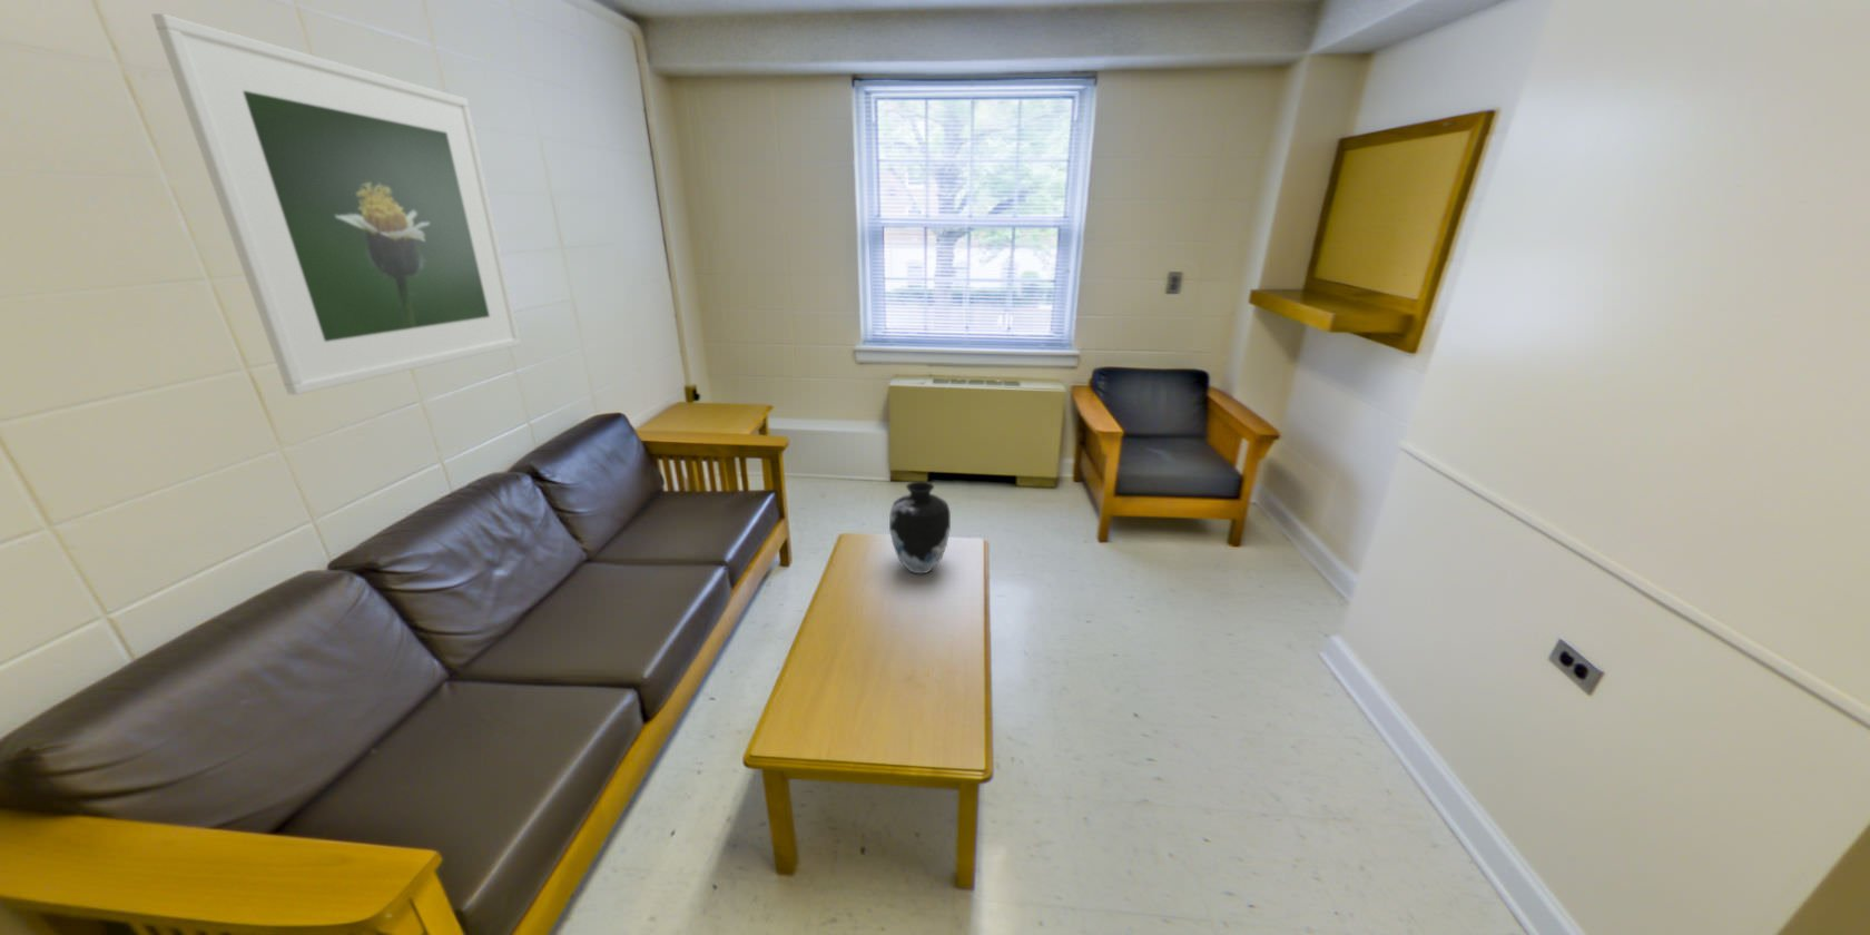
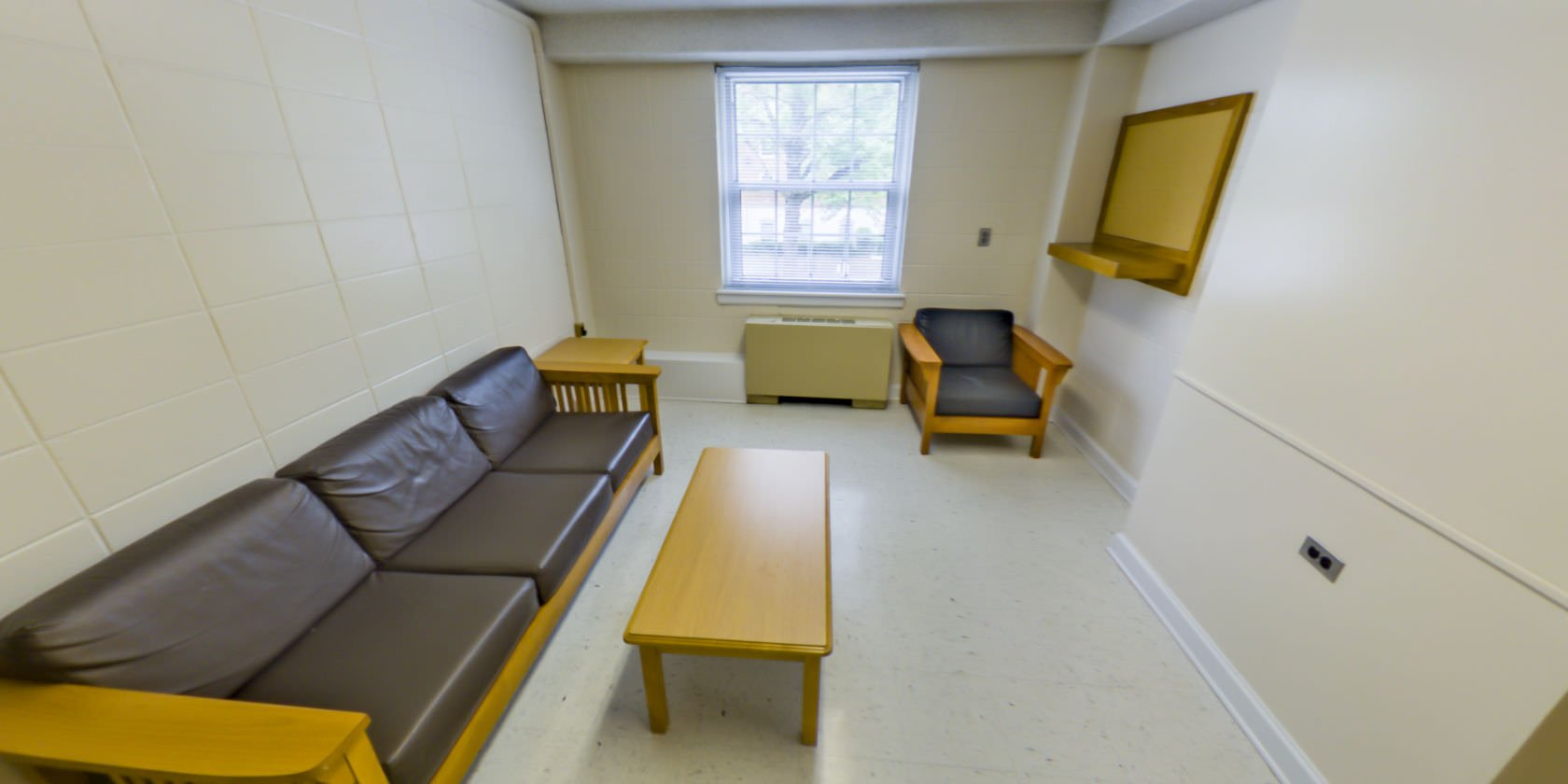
- vase (919, 527)
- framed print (390, 225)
